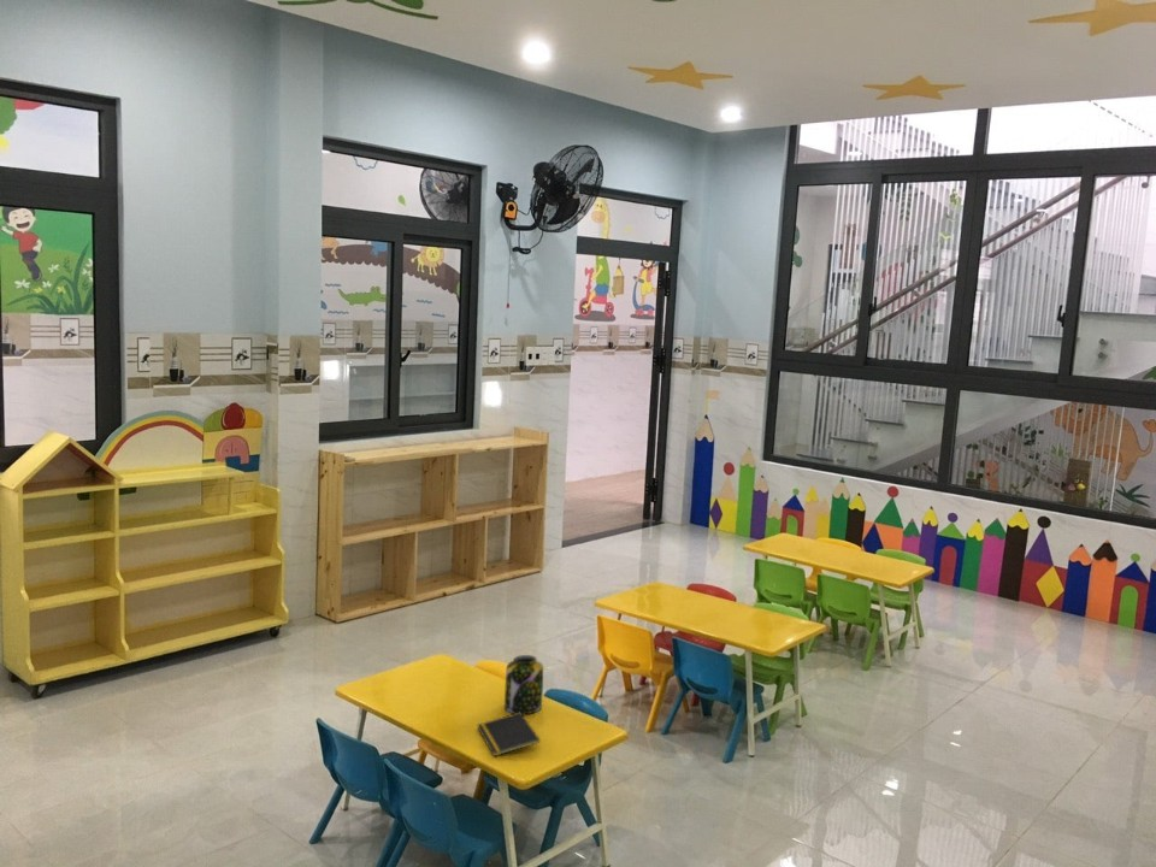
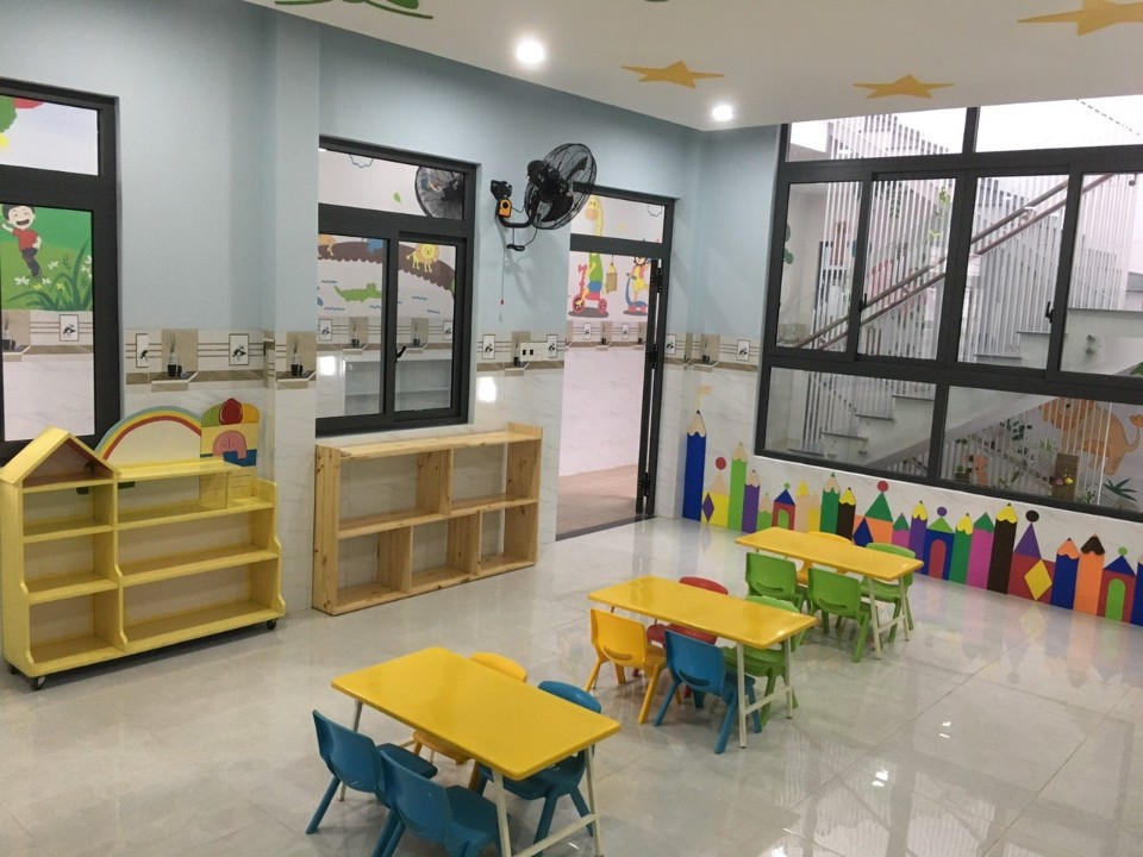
- notepad (507, 733)
- jar (524, 683)
